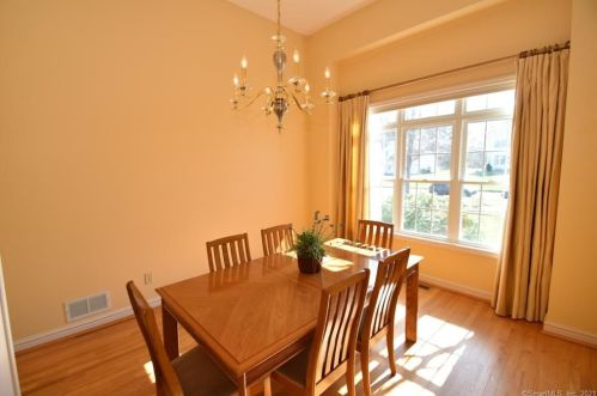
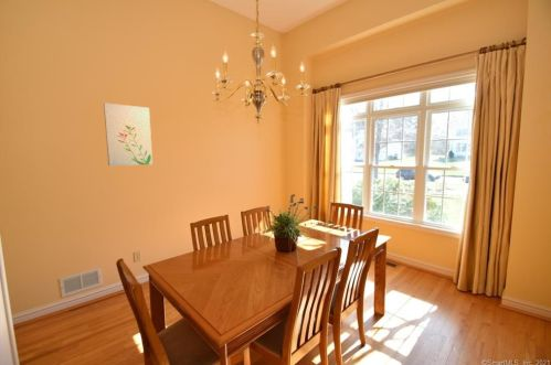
+ wall art (129, 136)
